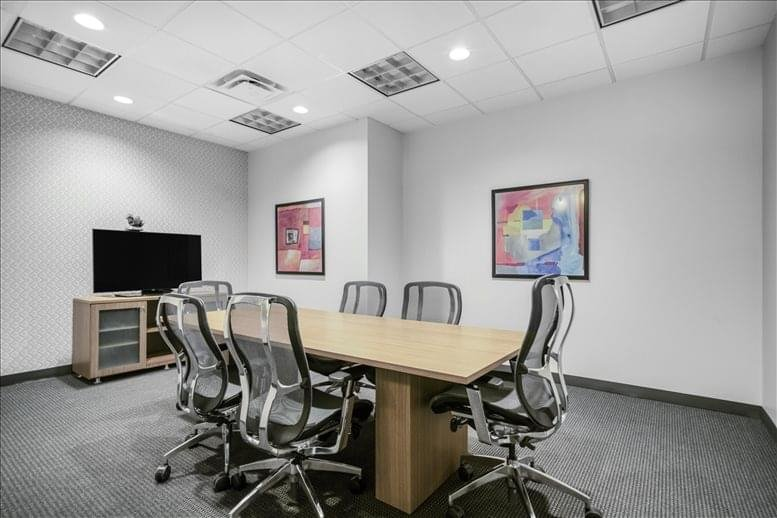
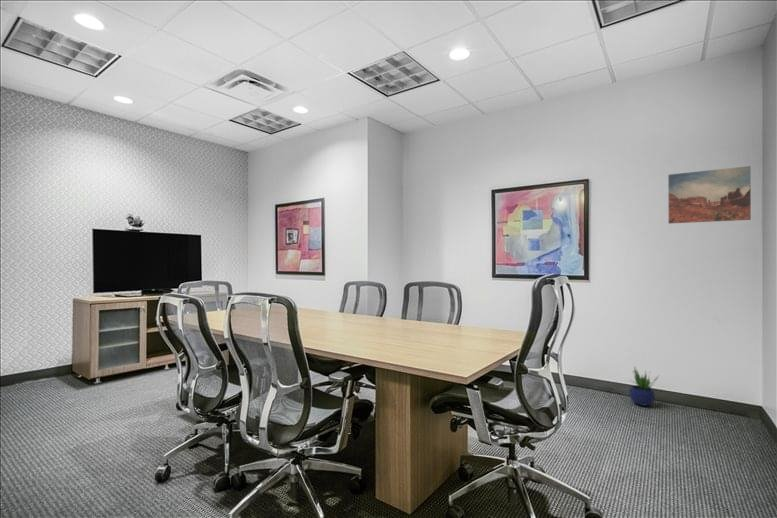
+ wall art (707, 196)
+ potted plant (643, 386)
